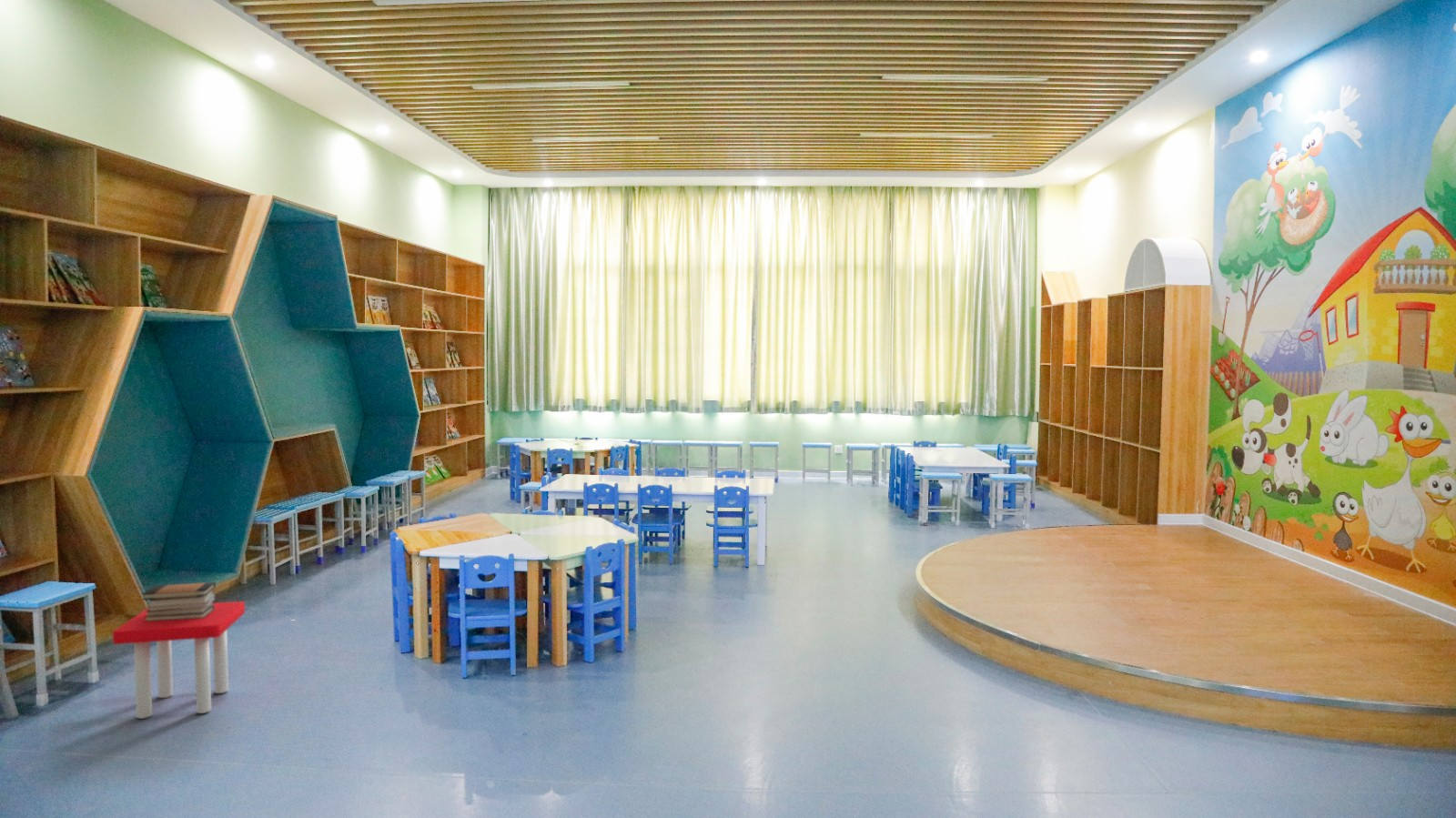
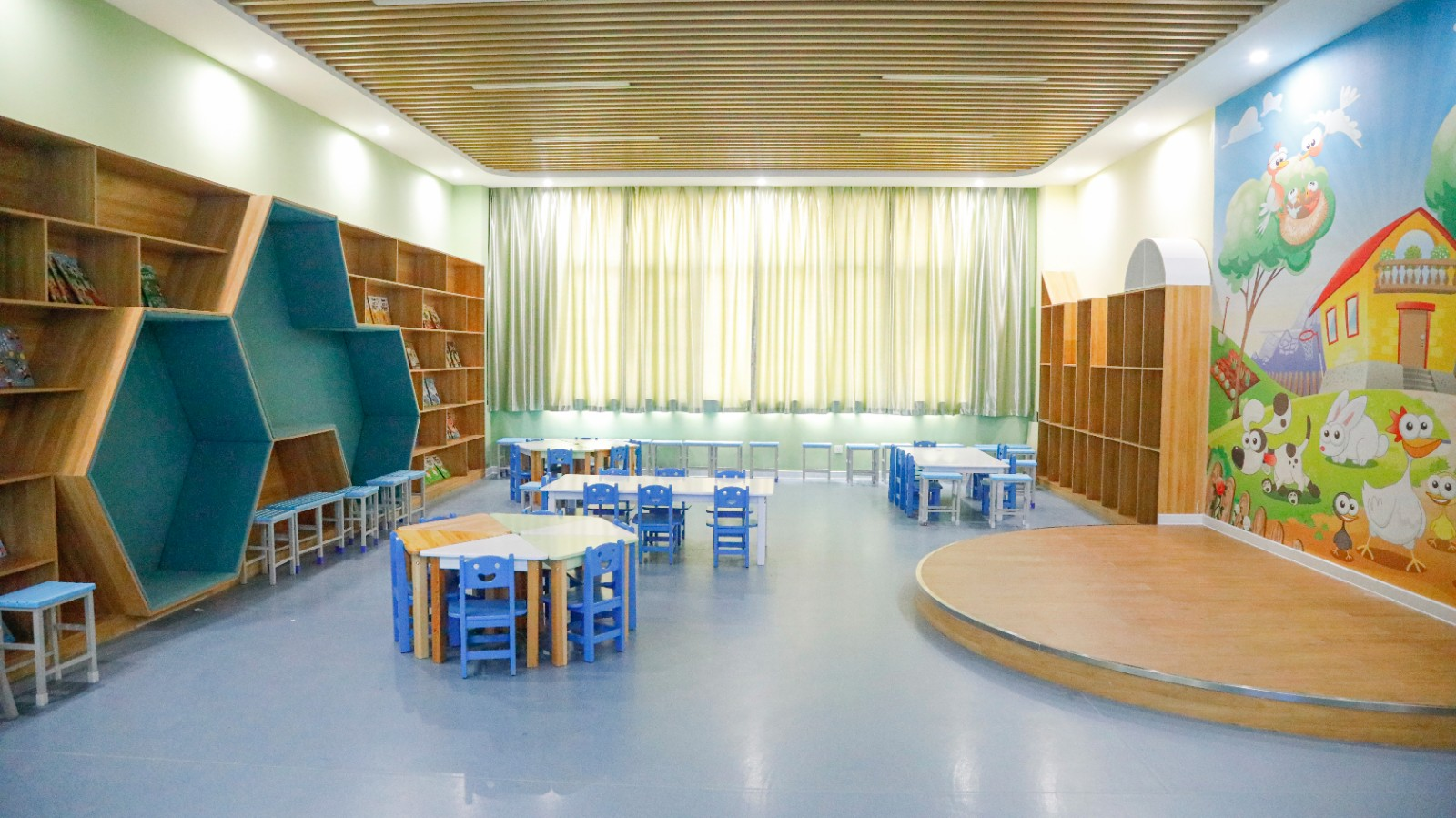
- book stack (180, 601)
- stool (195, 659)
